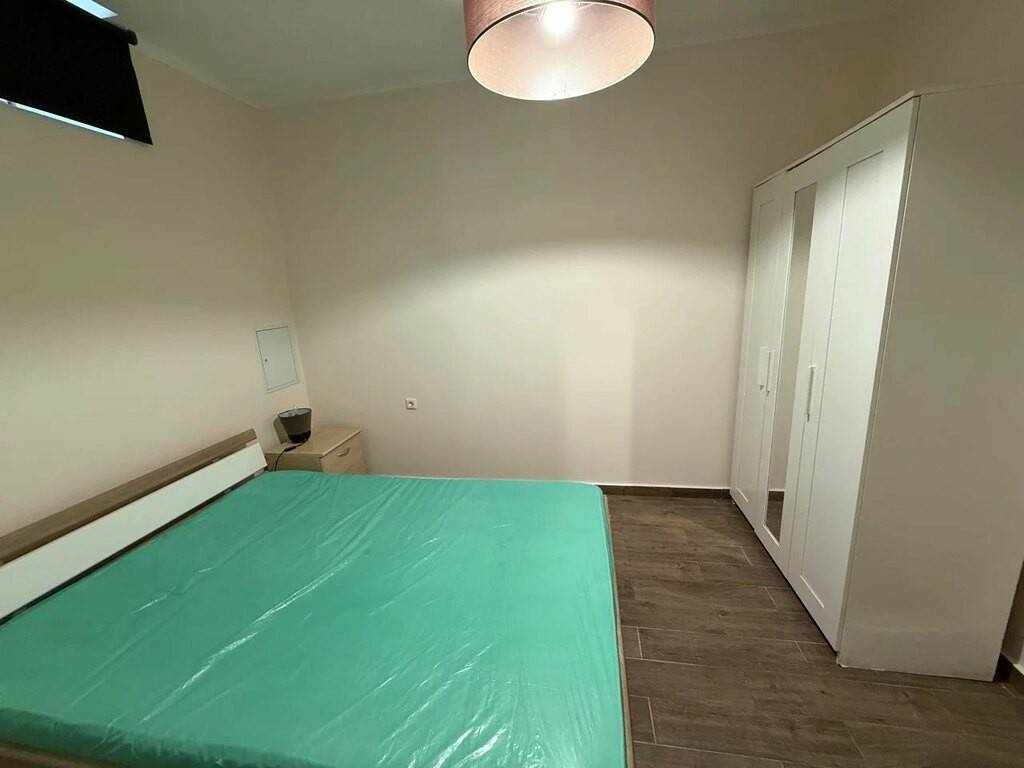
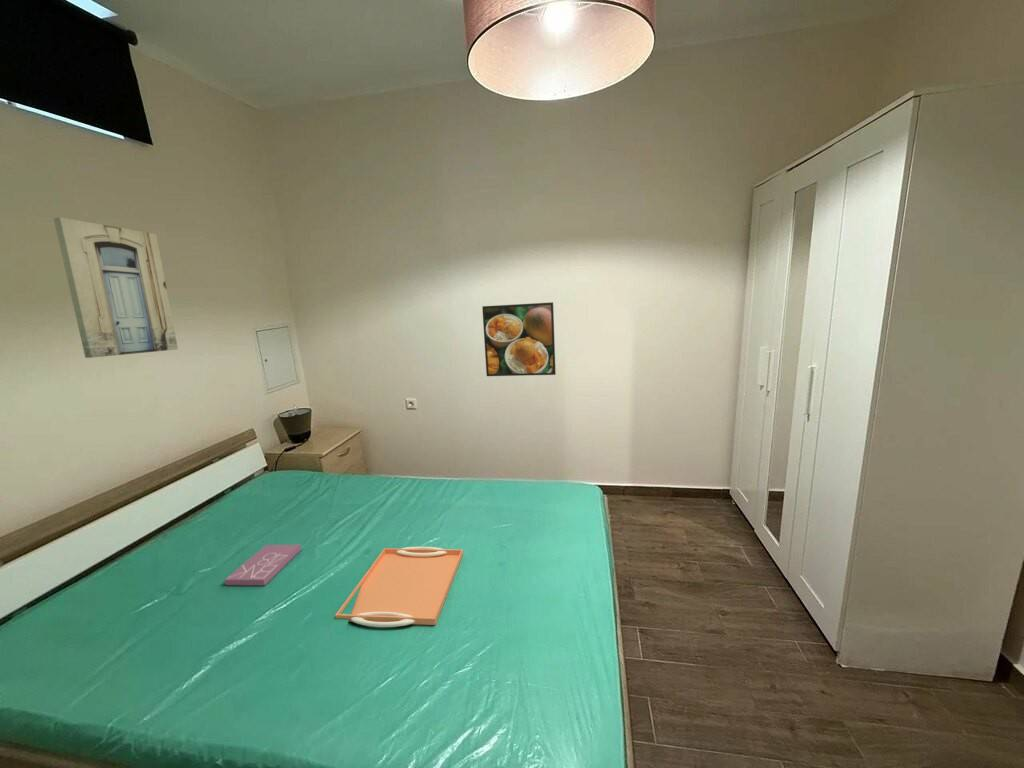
+ book (265, 563)
+ wall art (123, 291)
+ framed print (518, 340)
+ serving tray (406, 581)
